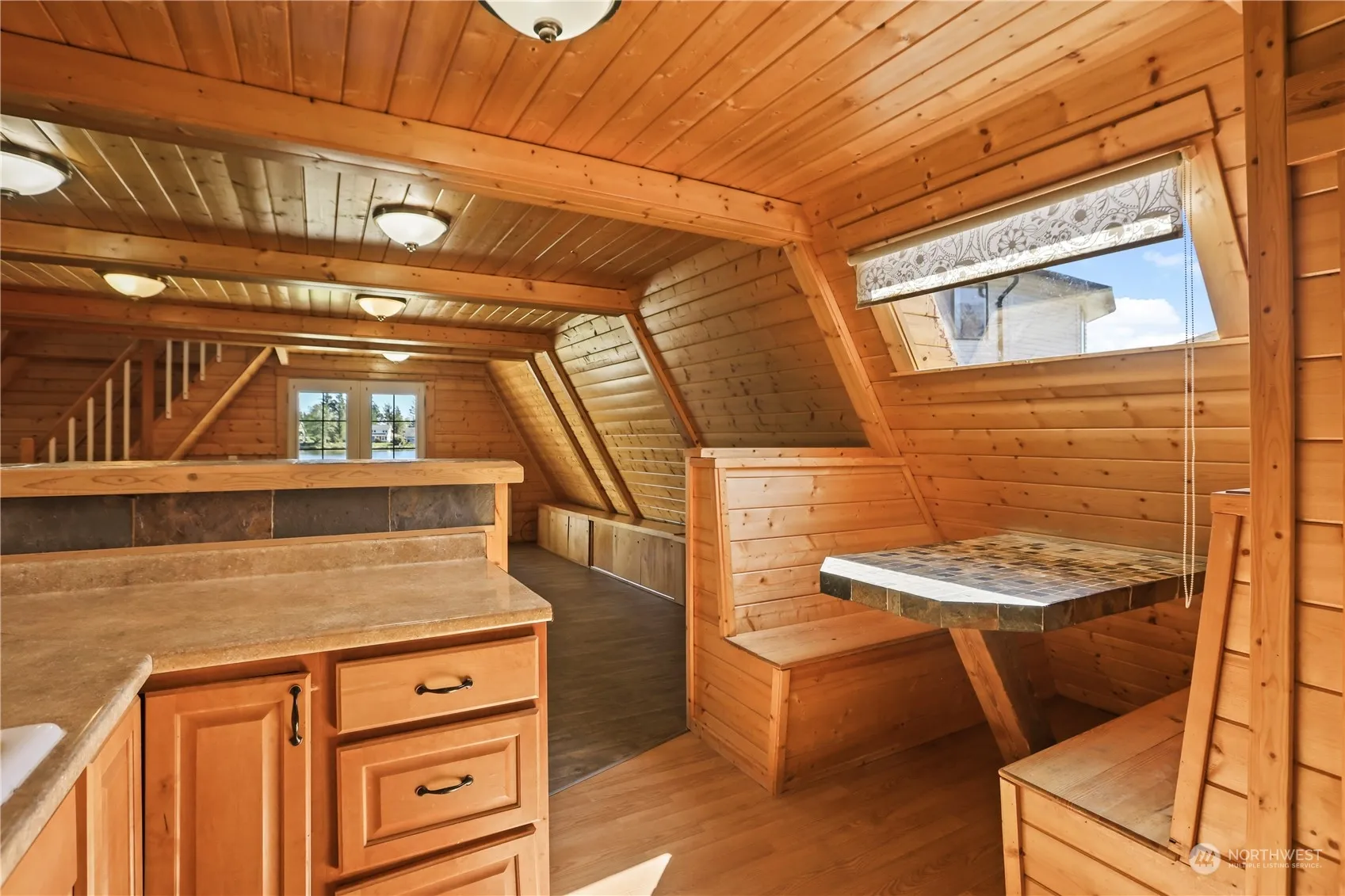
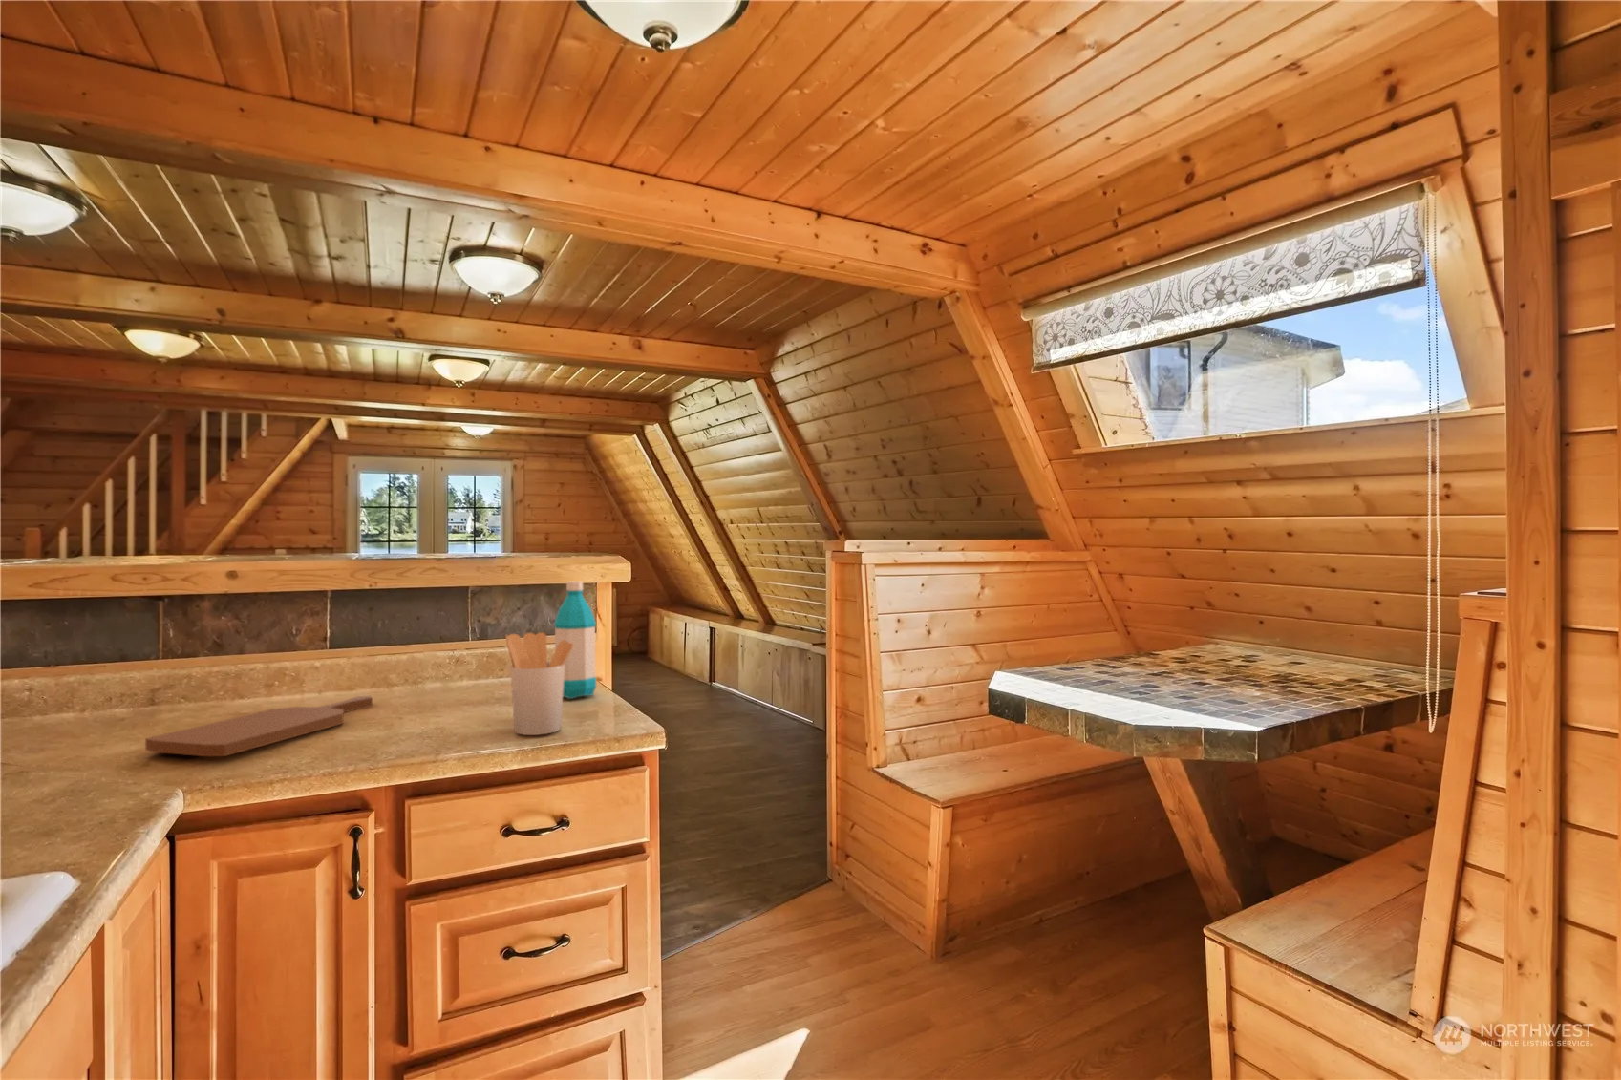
+ water bottle (575, 639)
+ cutting board (287, 722)
+ utensil holder (534, 679)
